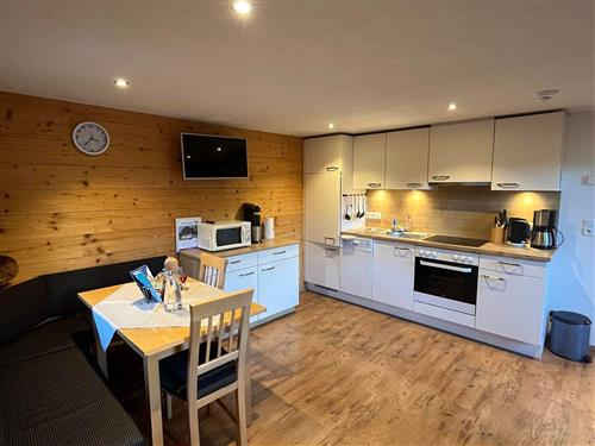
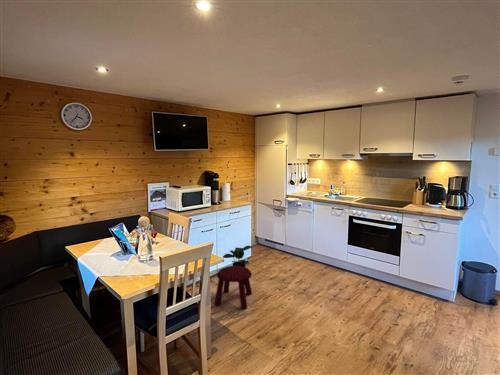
+ stool (234, 281)
+ potted plant (239, 260)
